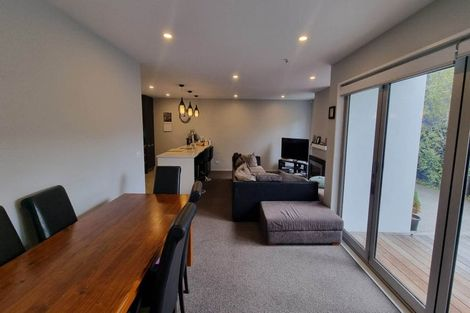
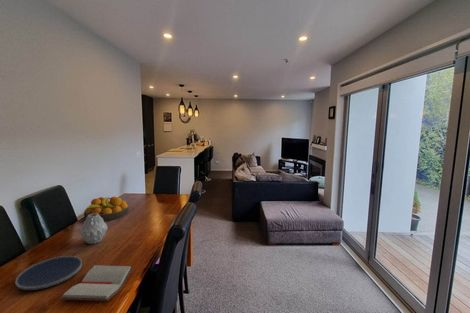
+ plate (51, 272)
+ paperback book (100, 282)
+ vase (93, 228)
+ fruit bowl (107, 205)
